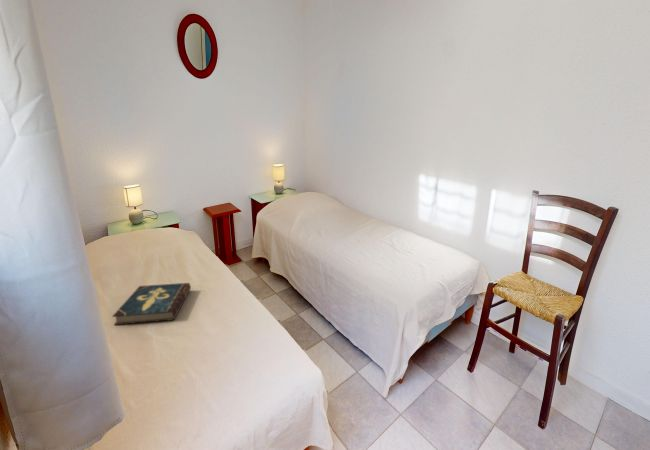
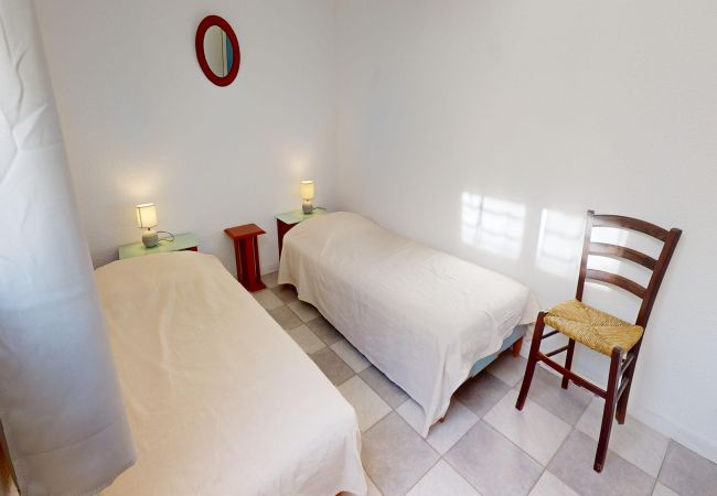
- book (156, 301)
